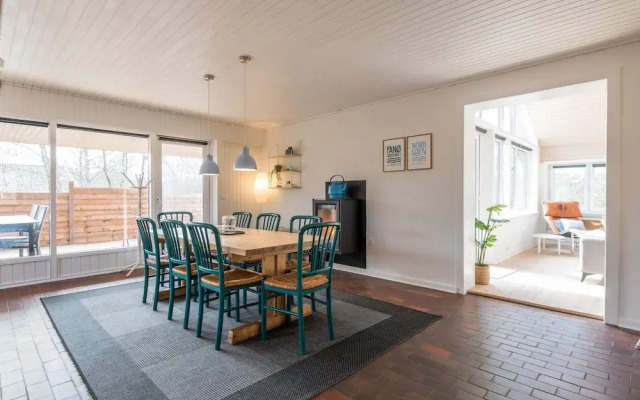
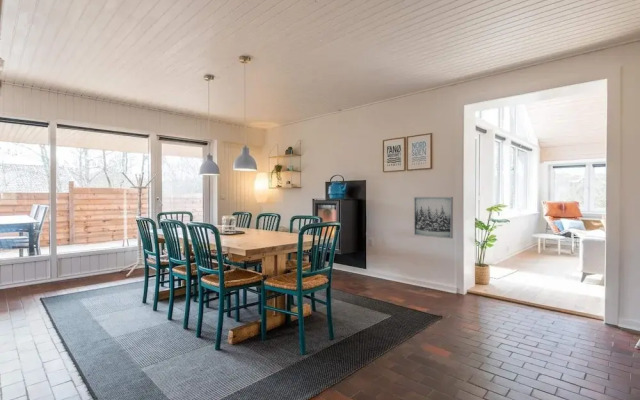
+ wall art (432, 216)
